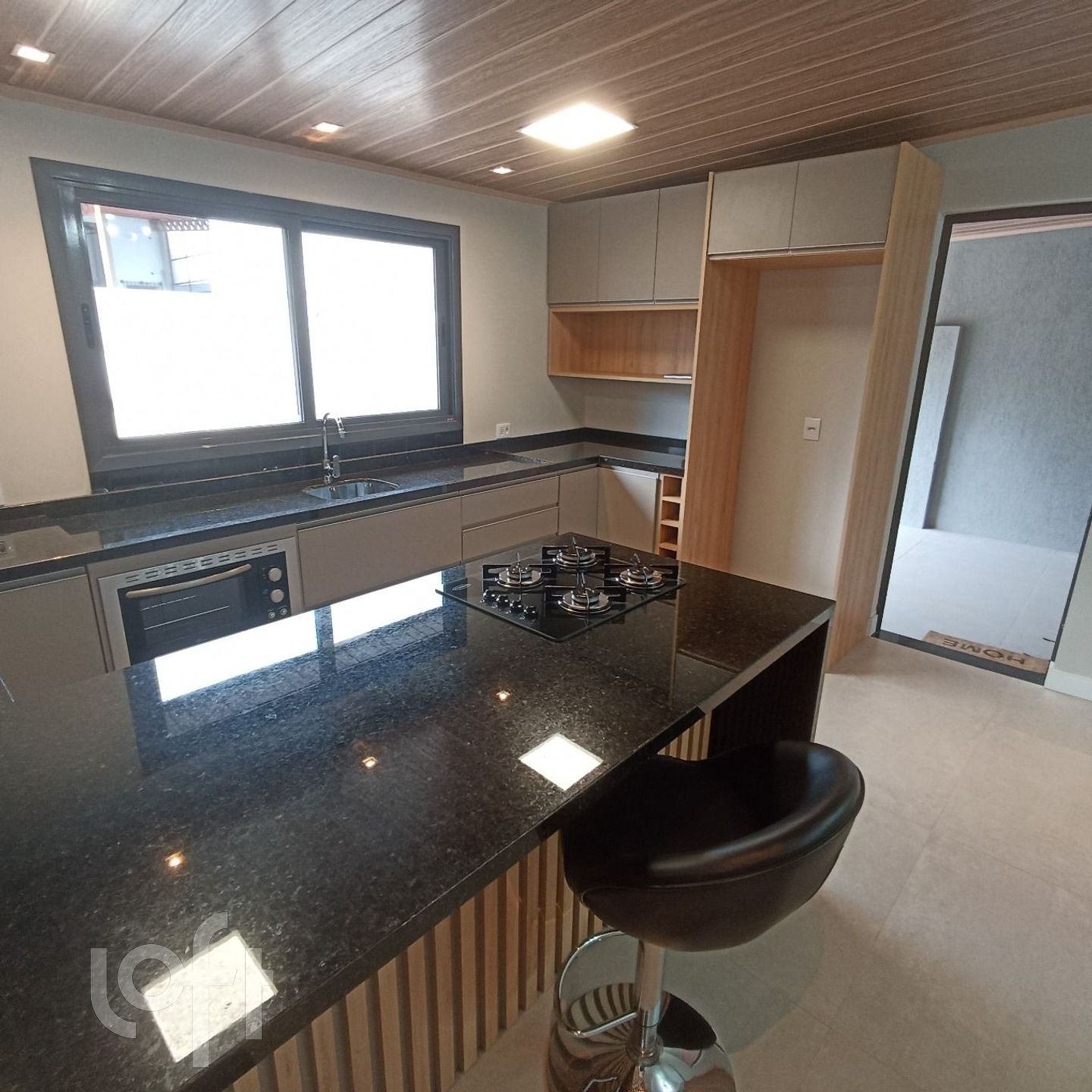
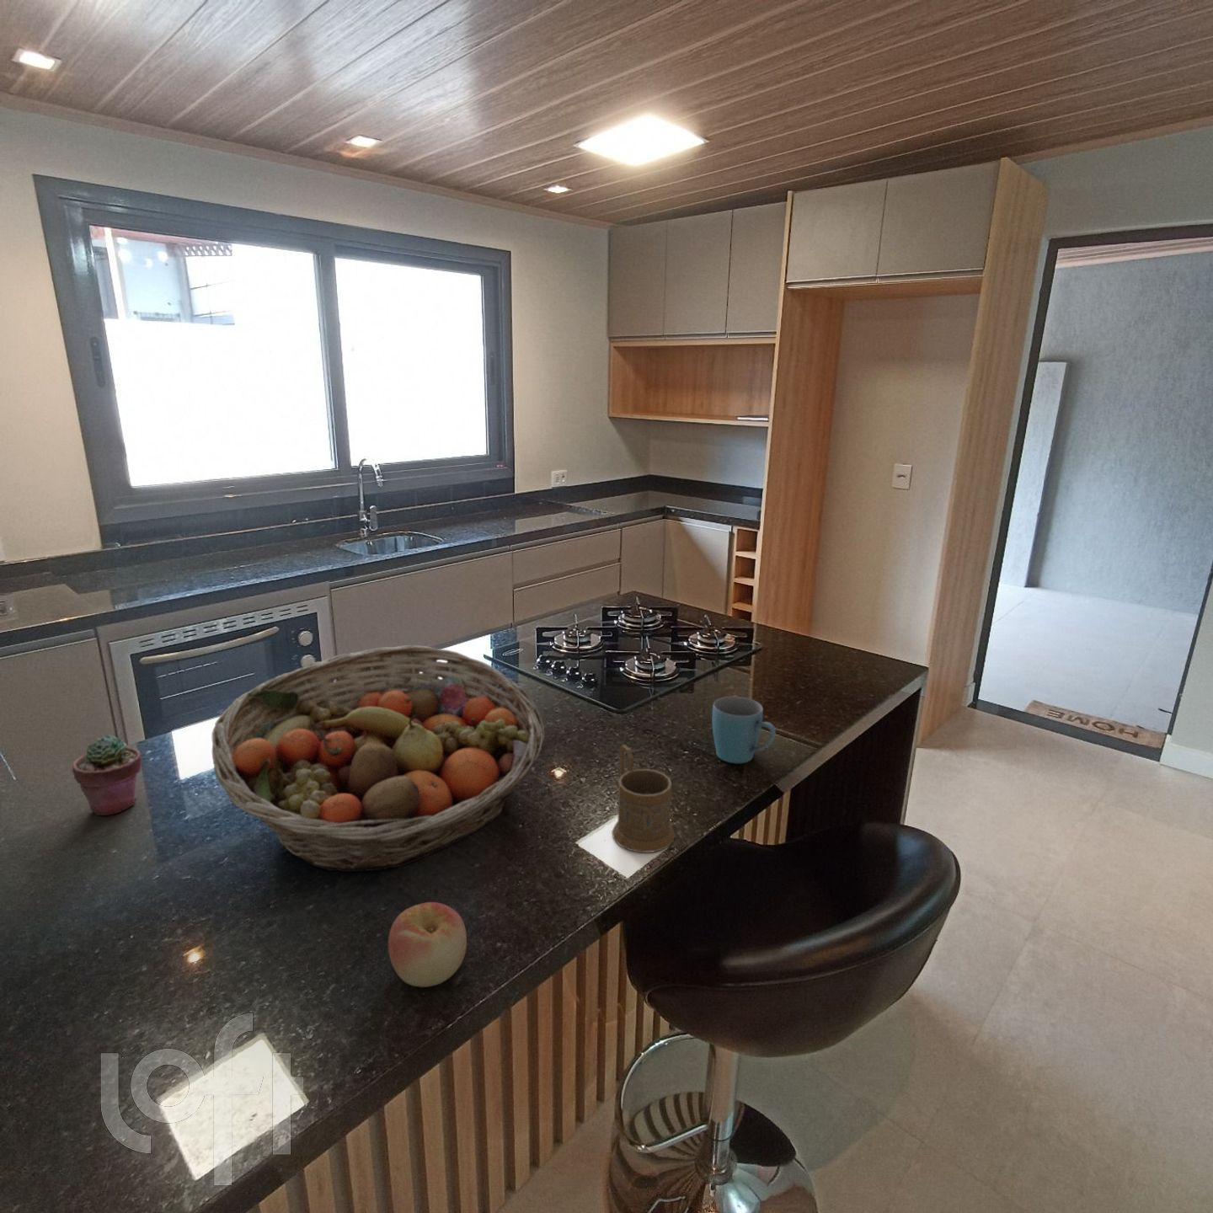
+ fruit basket (392, 748)
+ potted succulent (109, 772)
+ apple (429, 943)
+ mug (744, 734)
+ mug (639, 793)
